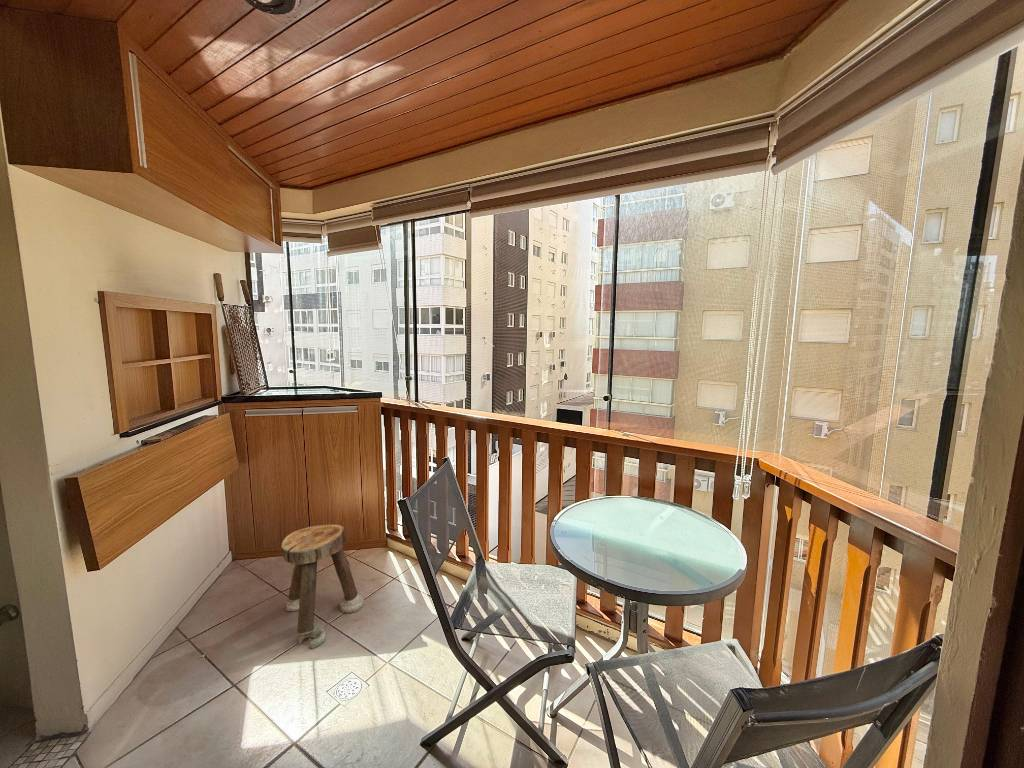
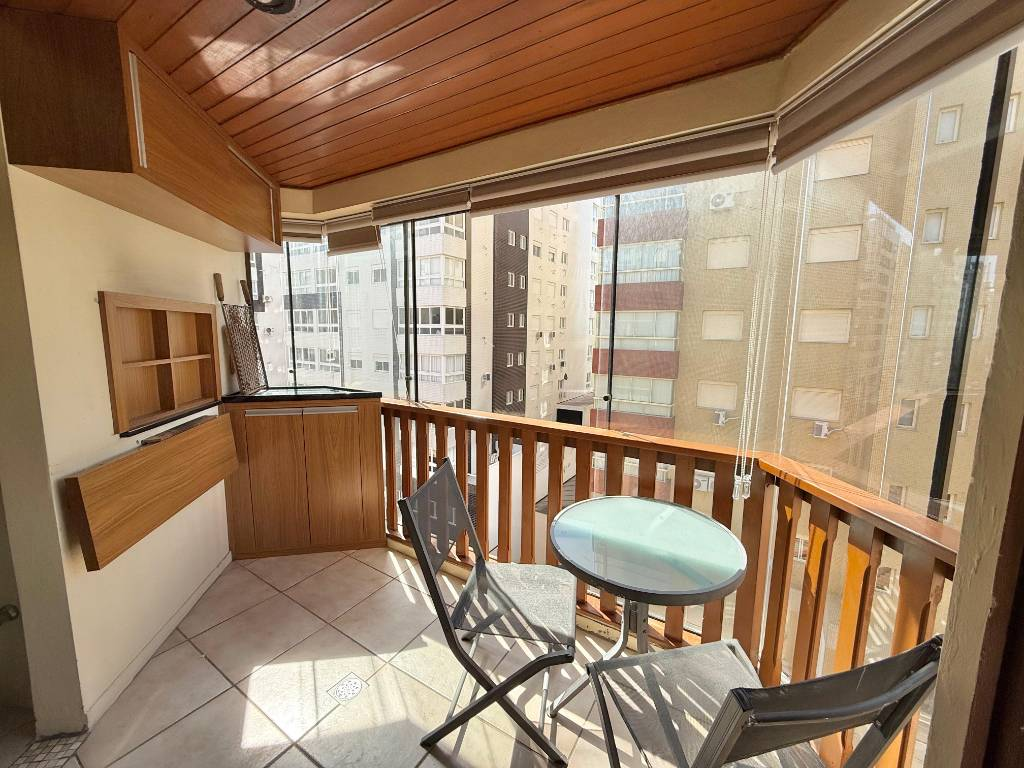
- stool (313, 575)
